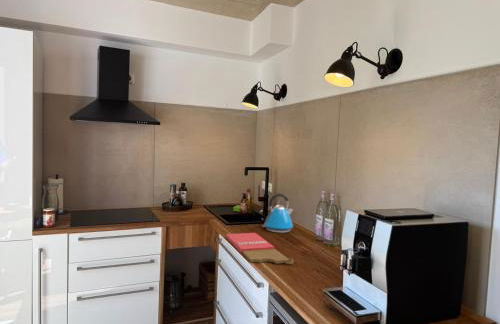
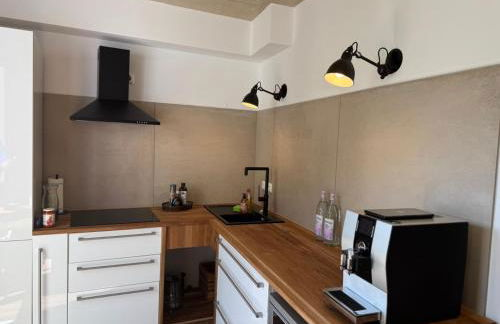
- cutting board (256, 246)
- kettle (278, 211)
